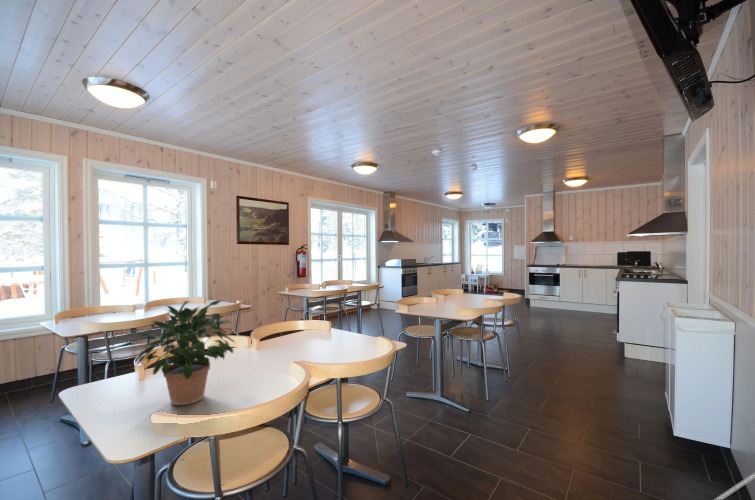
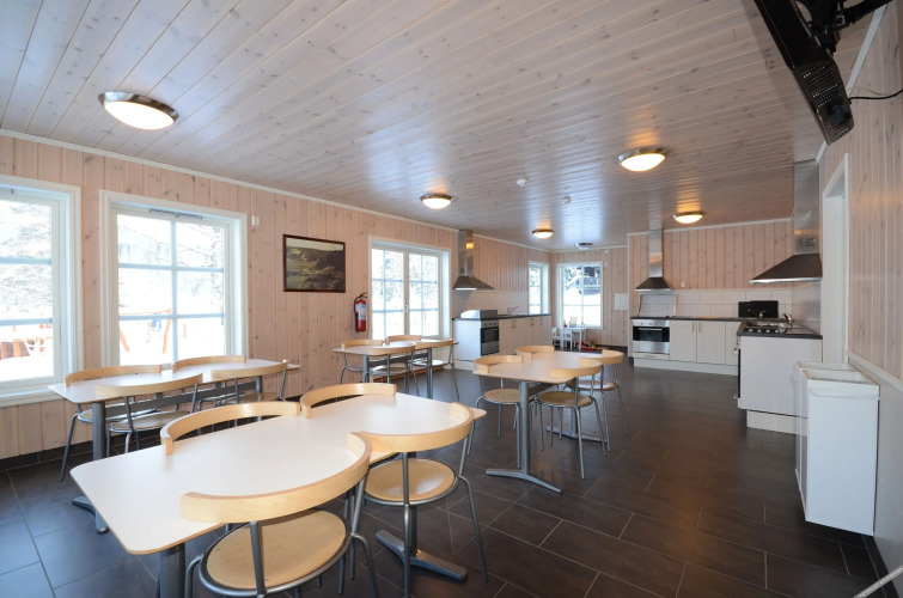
- potted plant (190, 346)
